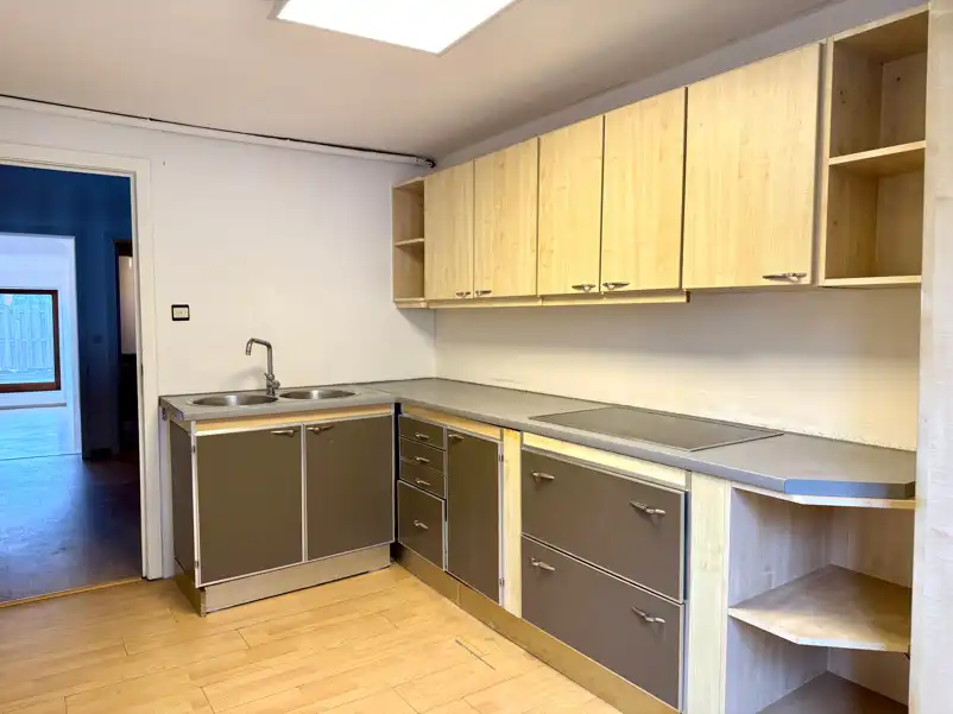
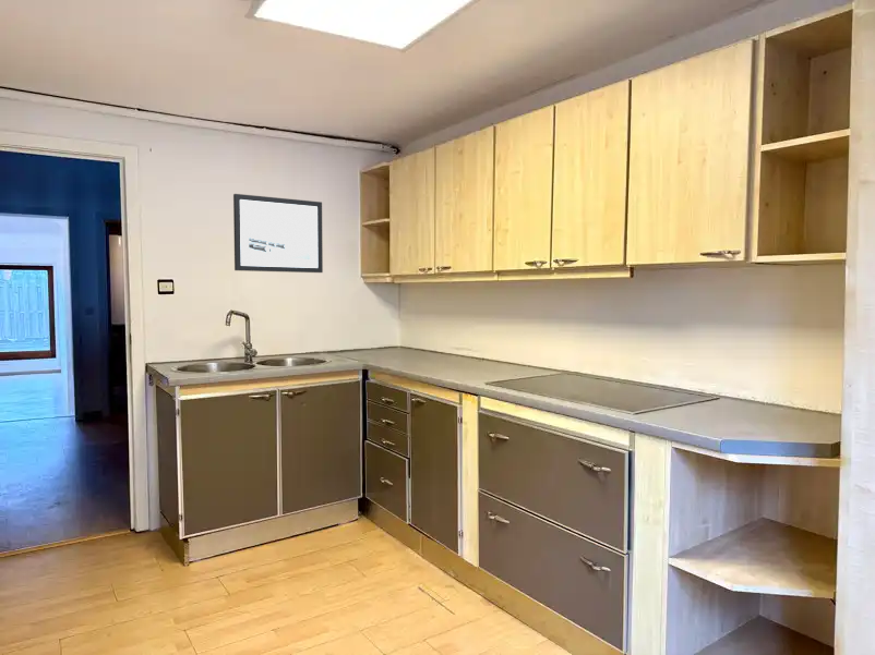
+ wall art (279, 234)
